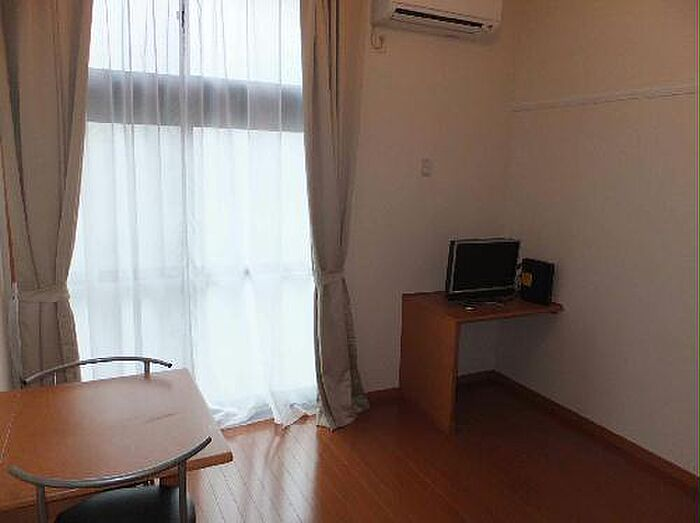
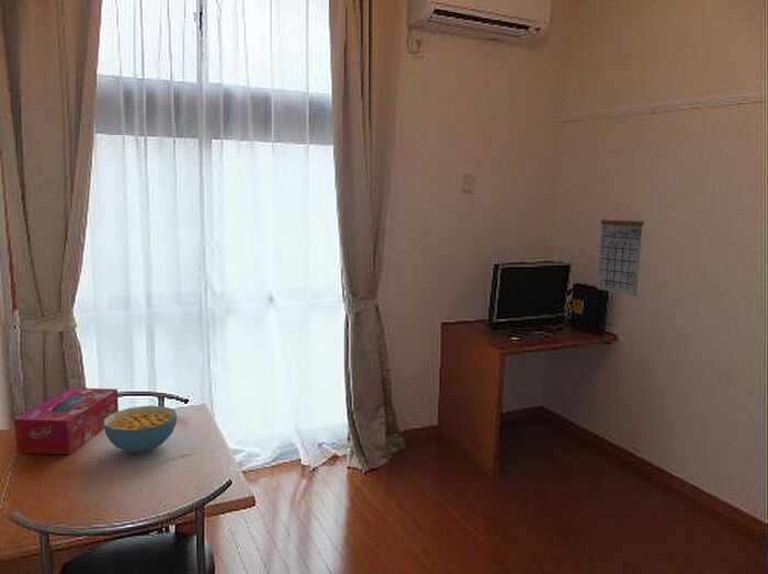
+ tissue box (70, 418)
+ calendar (619, 248)
+ cereal bowl (140, 432)
